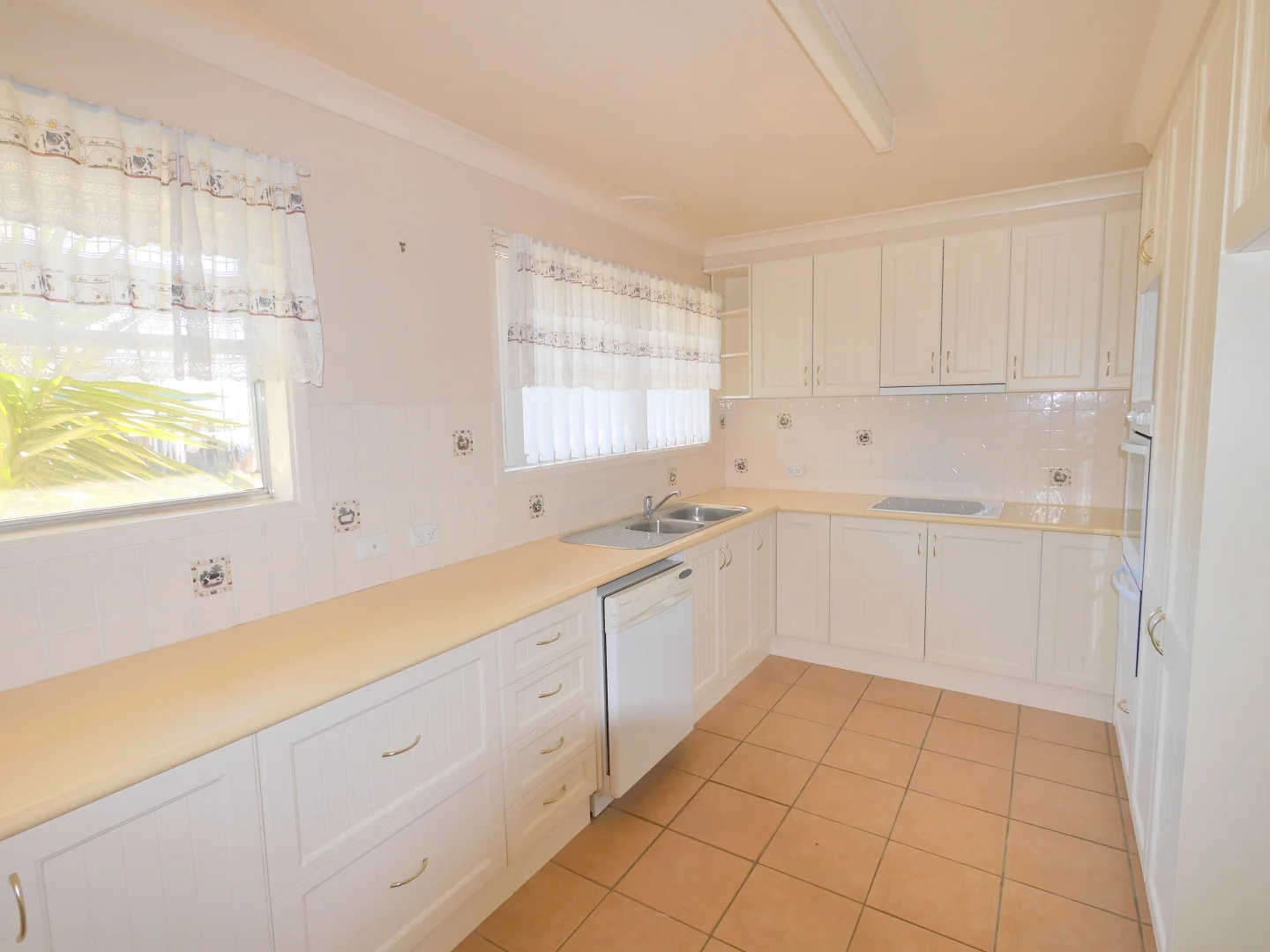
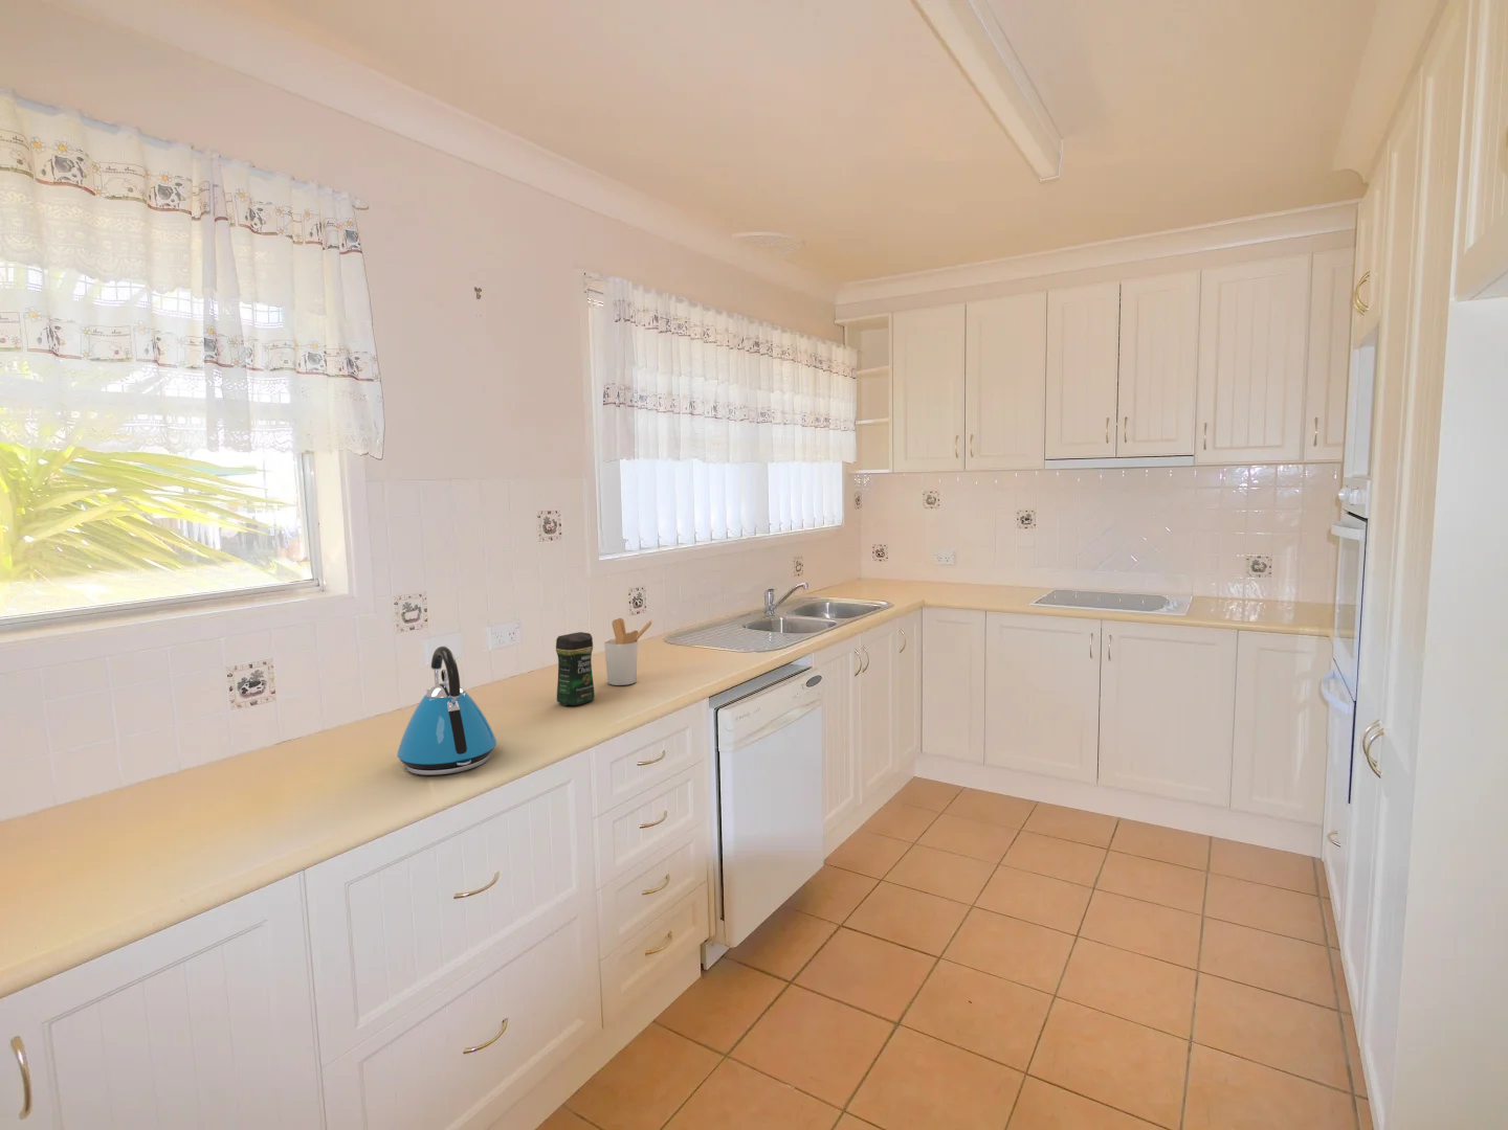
+ utensil holder (629, 650)
+ kettle (446, 704)
+ coffee jar (575, 667)
